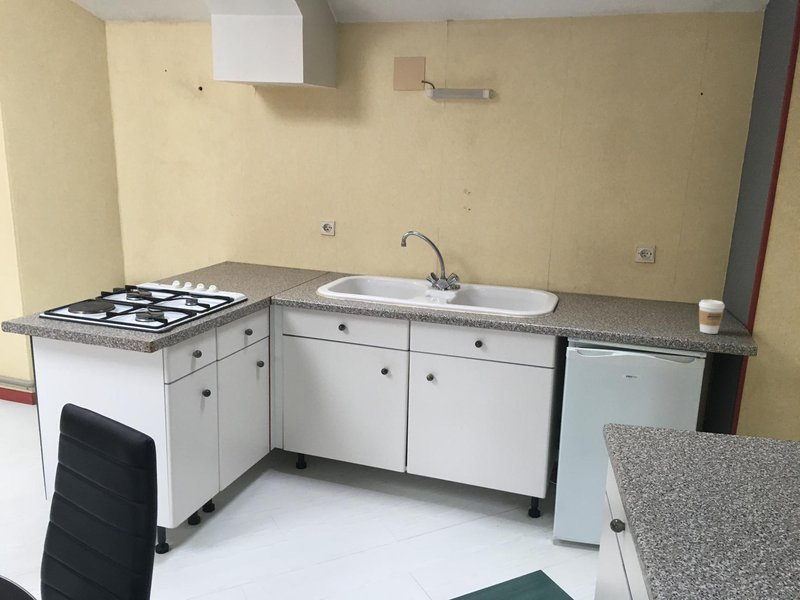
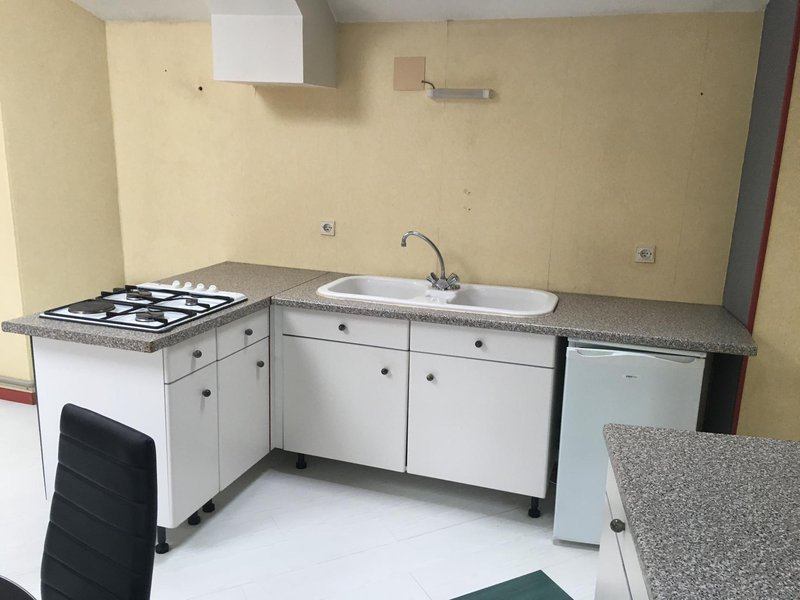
- coffee cup (710, 316)
